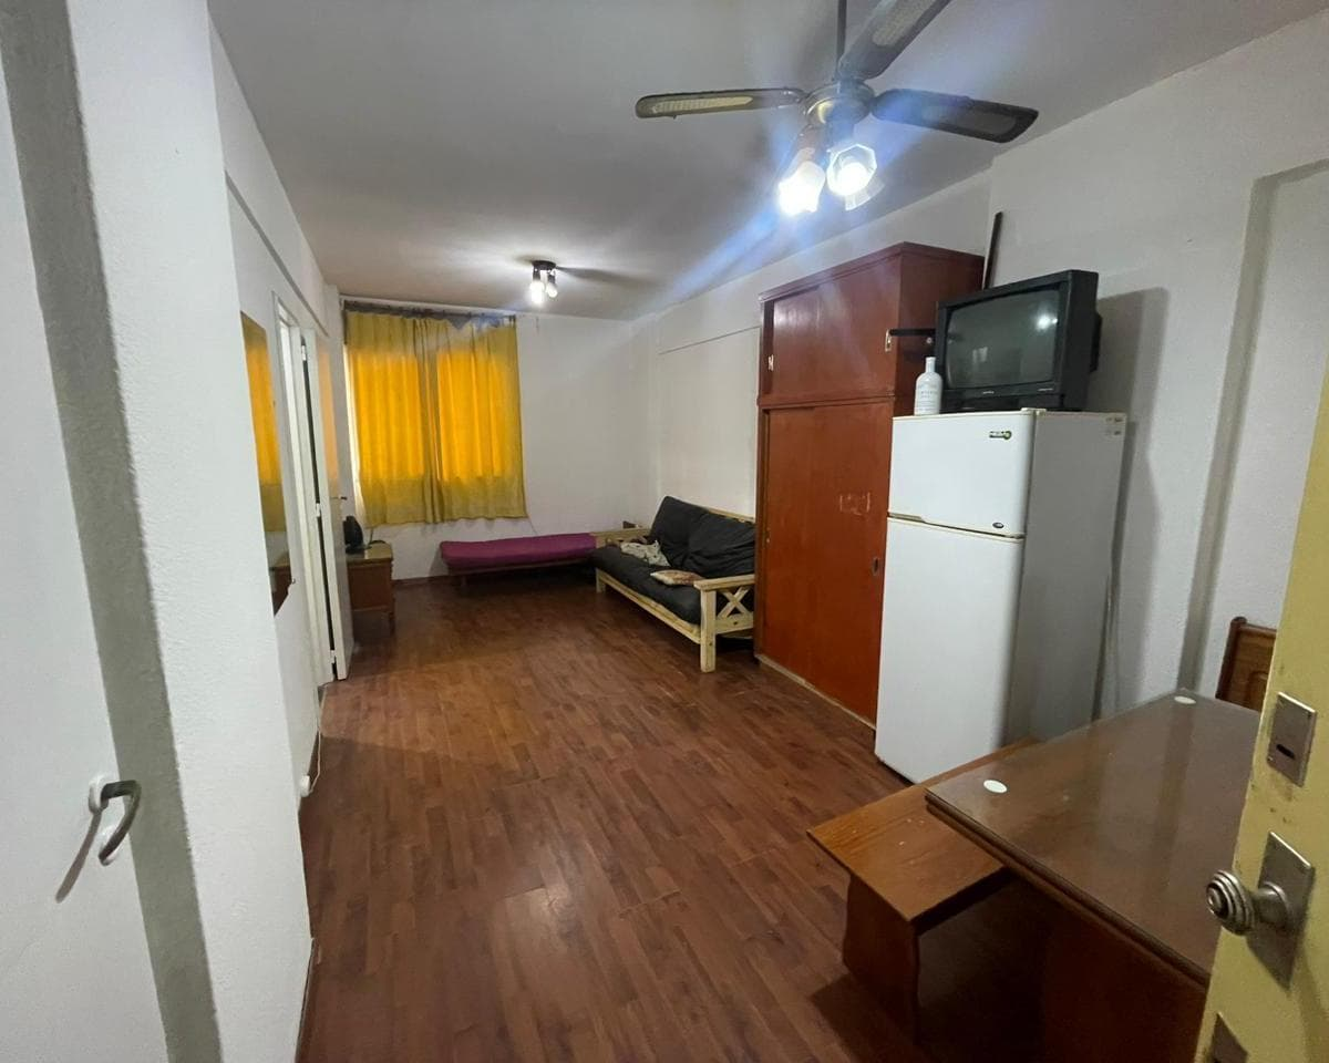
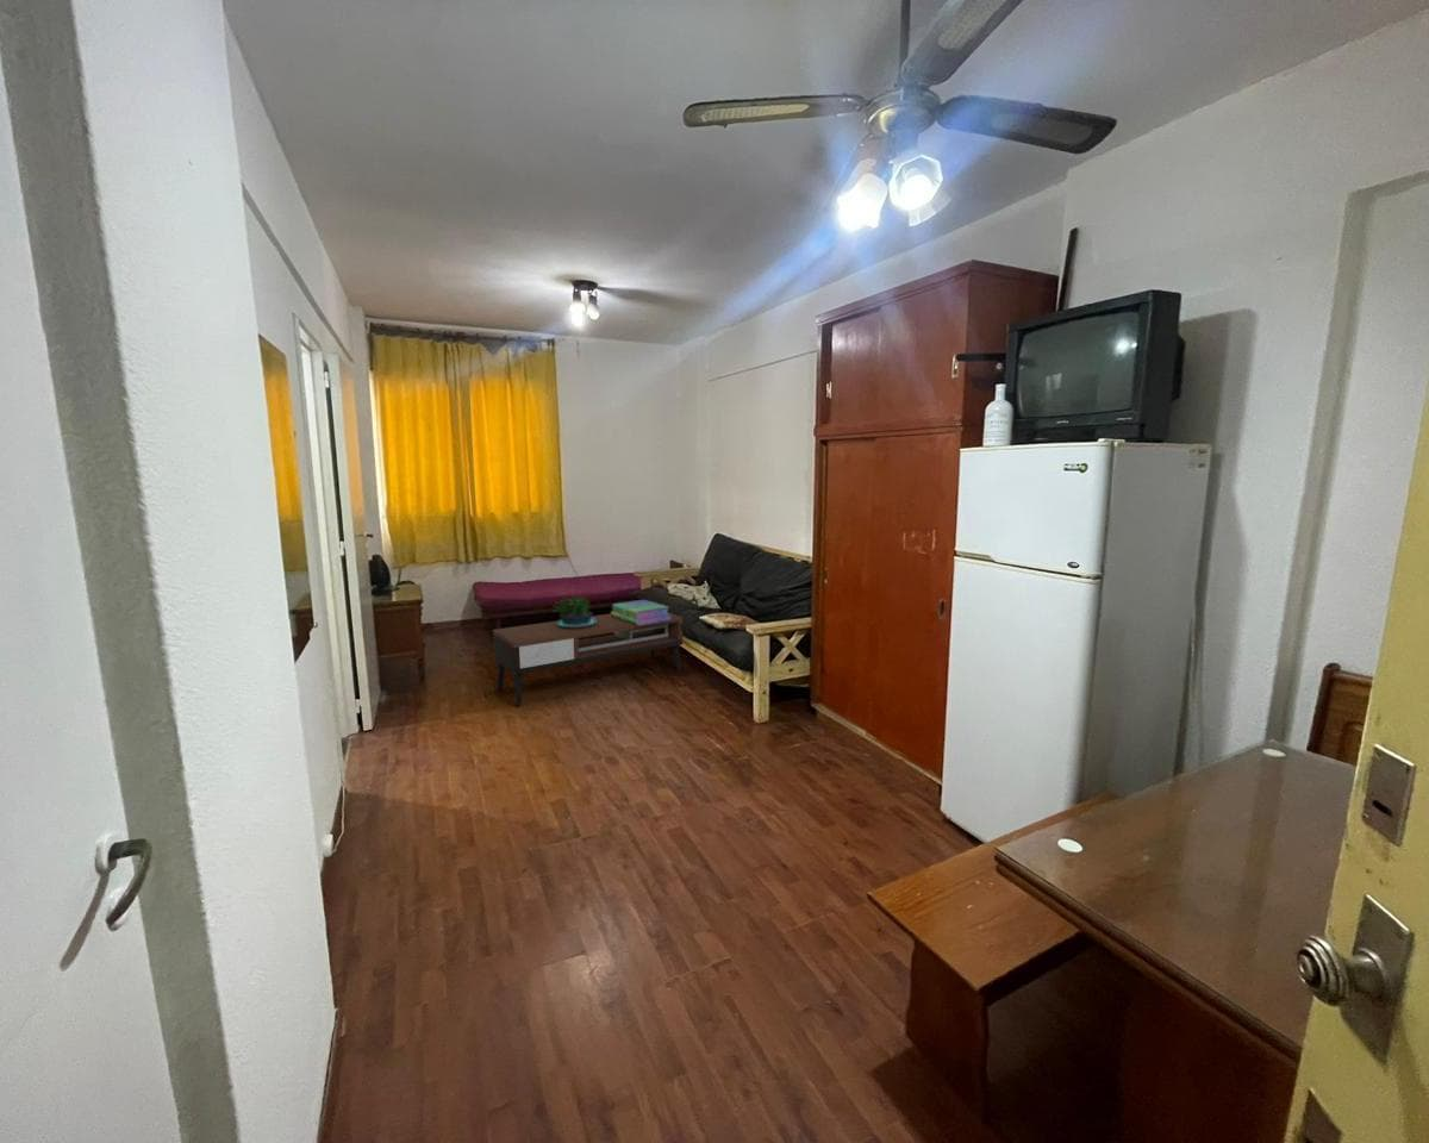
+ stack of books (639, 611)
+ coffee table (592, 651)
+ potted plant (573, 610)
